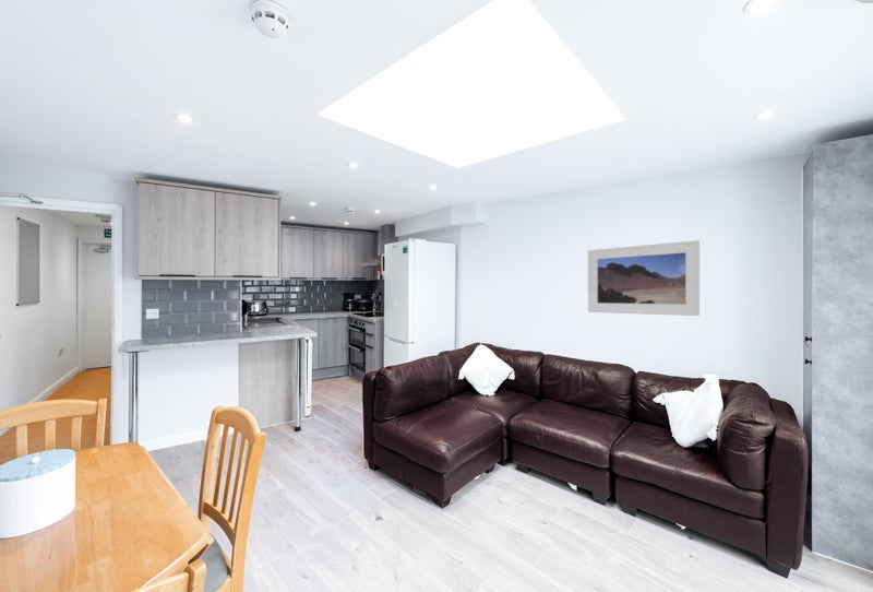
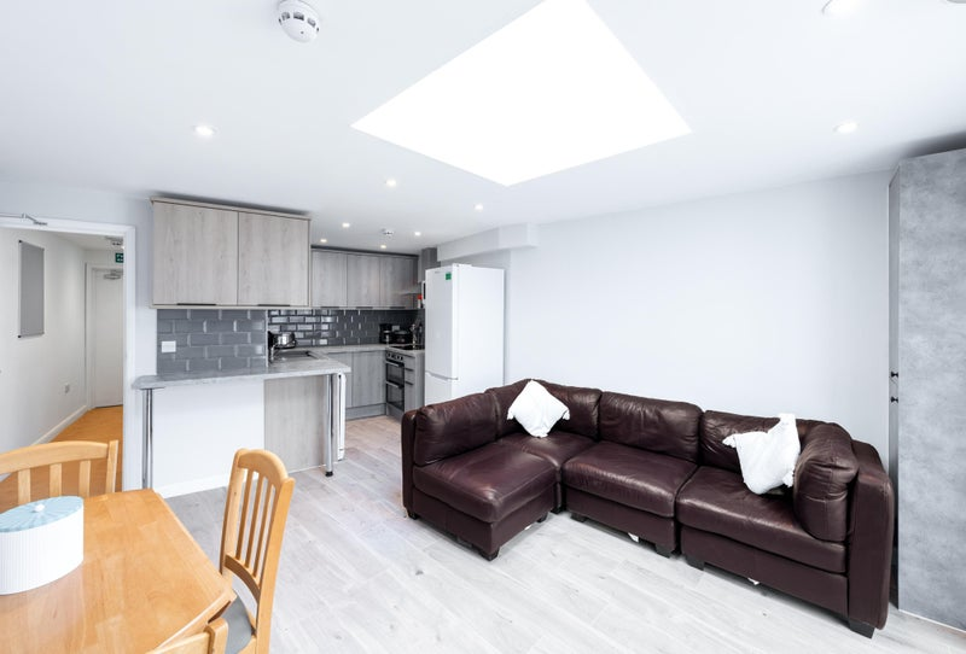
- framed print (638, 280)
